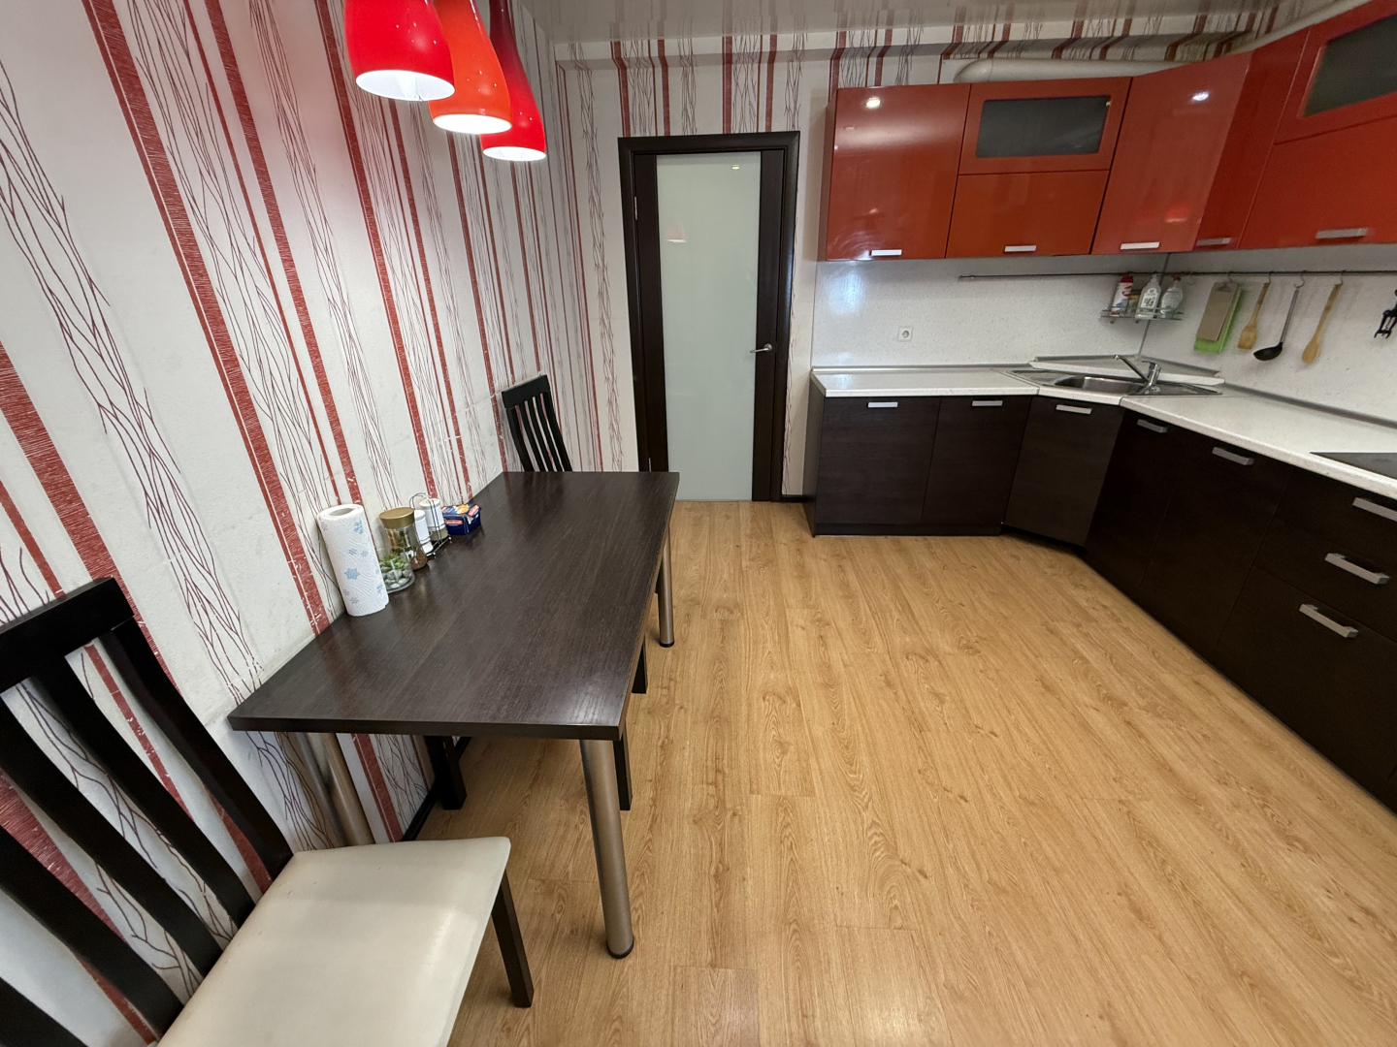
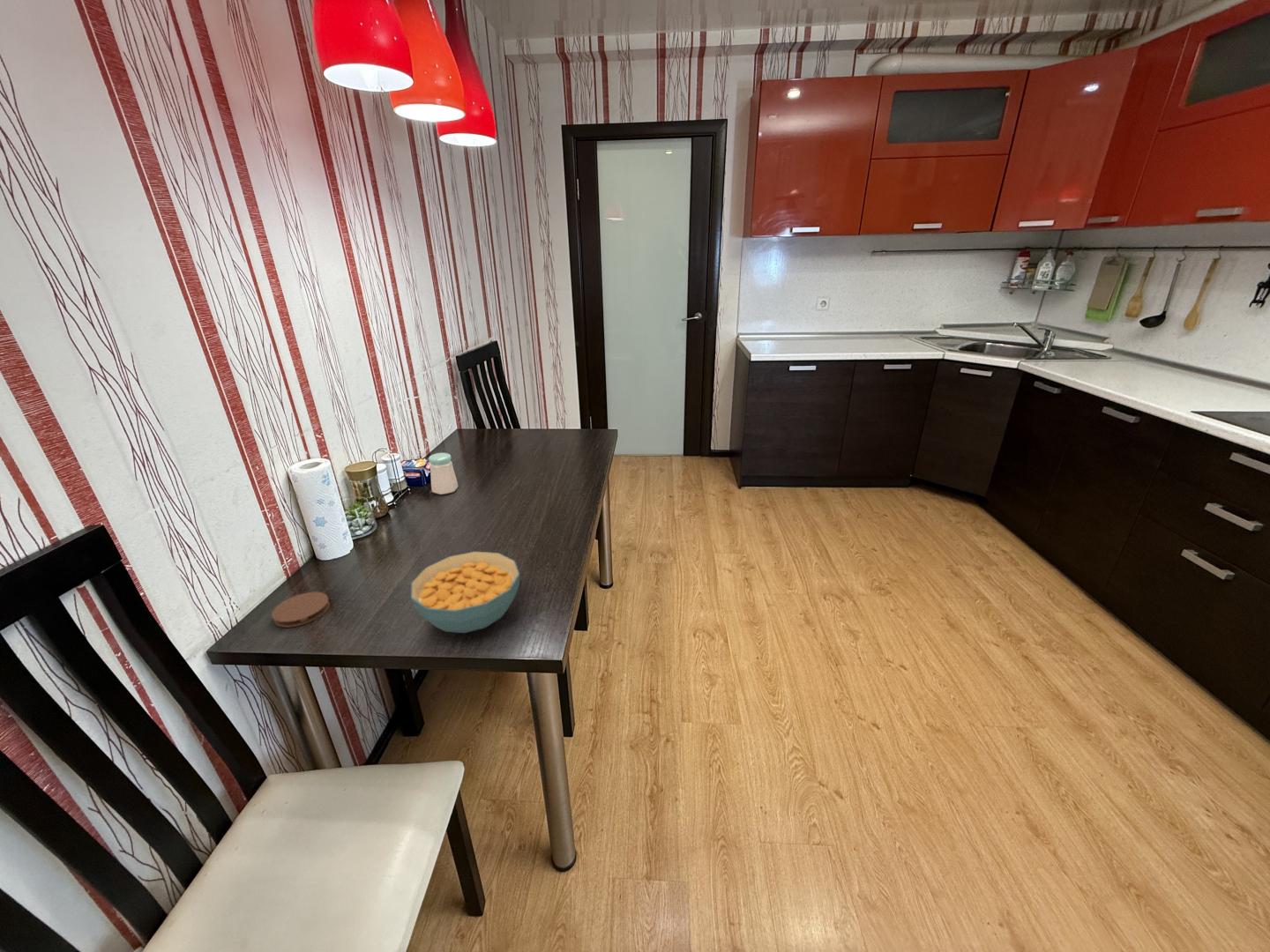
+ coaster (301, 608)
+ salt shaker (442, 472)
+ cereal bowl (469, 599)
